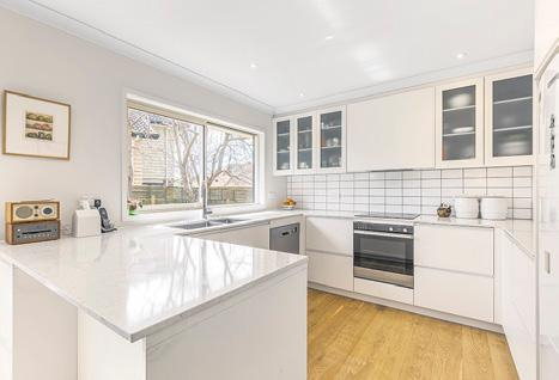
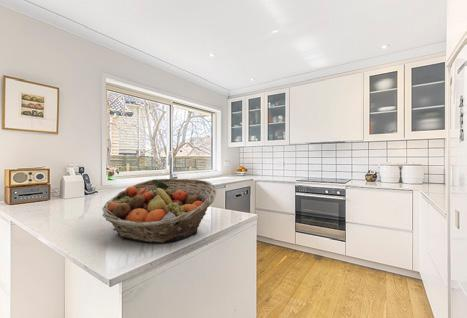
+ fruit basket (161, 205)
